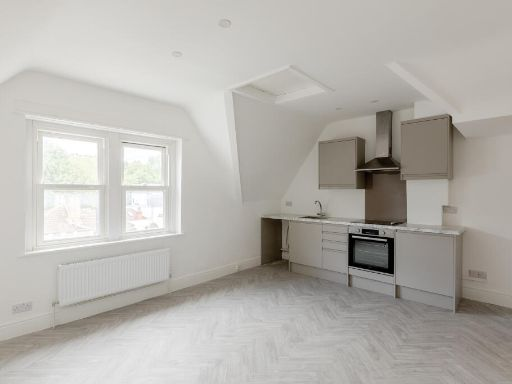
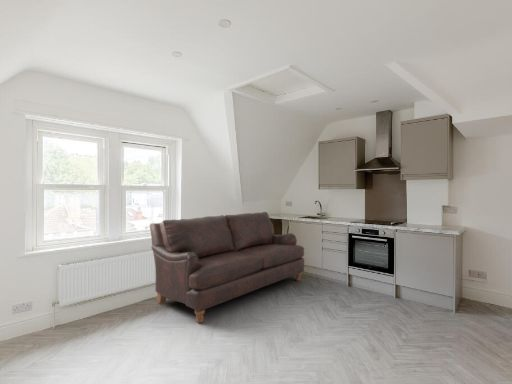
+ sofa (233, 252)
